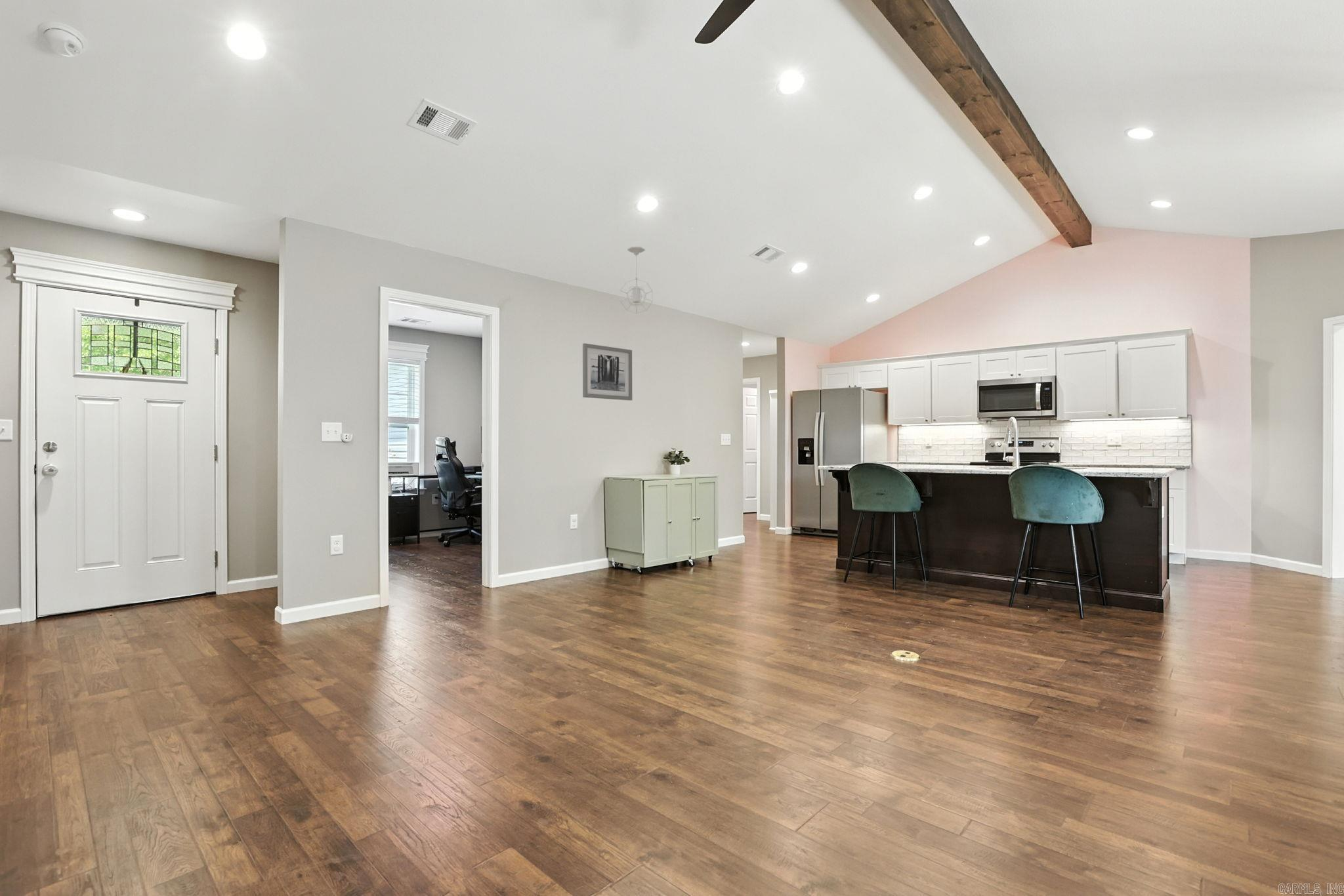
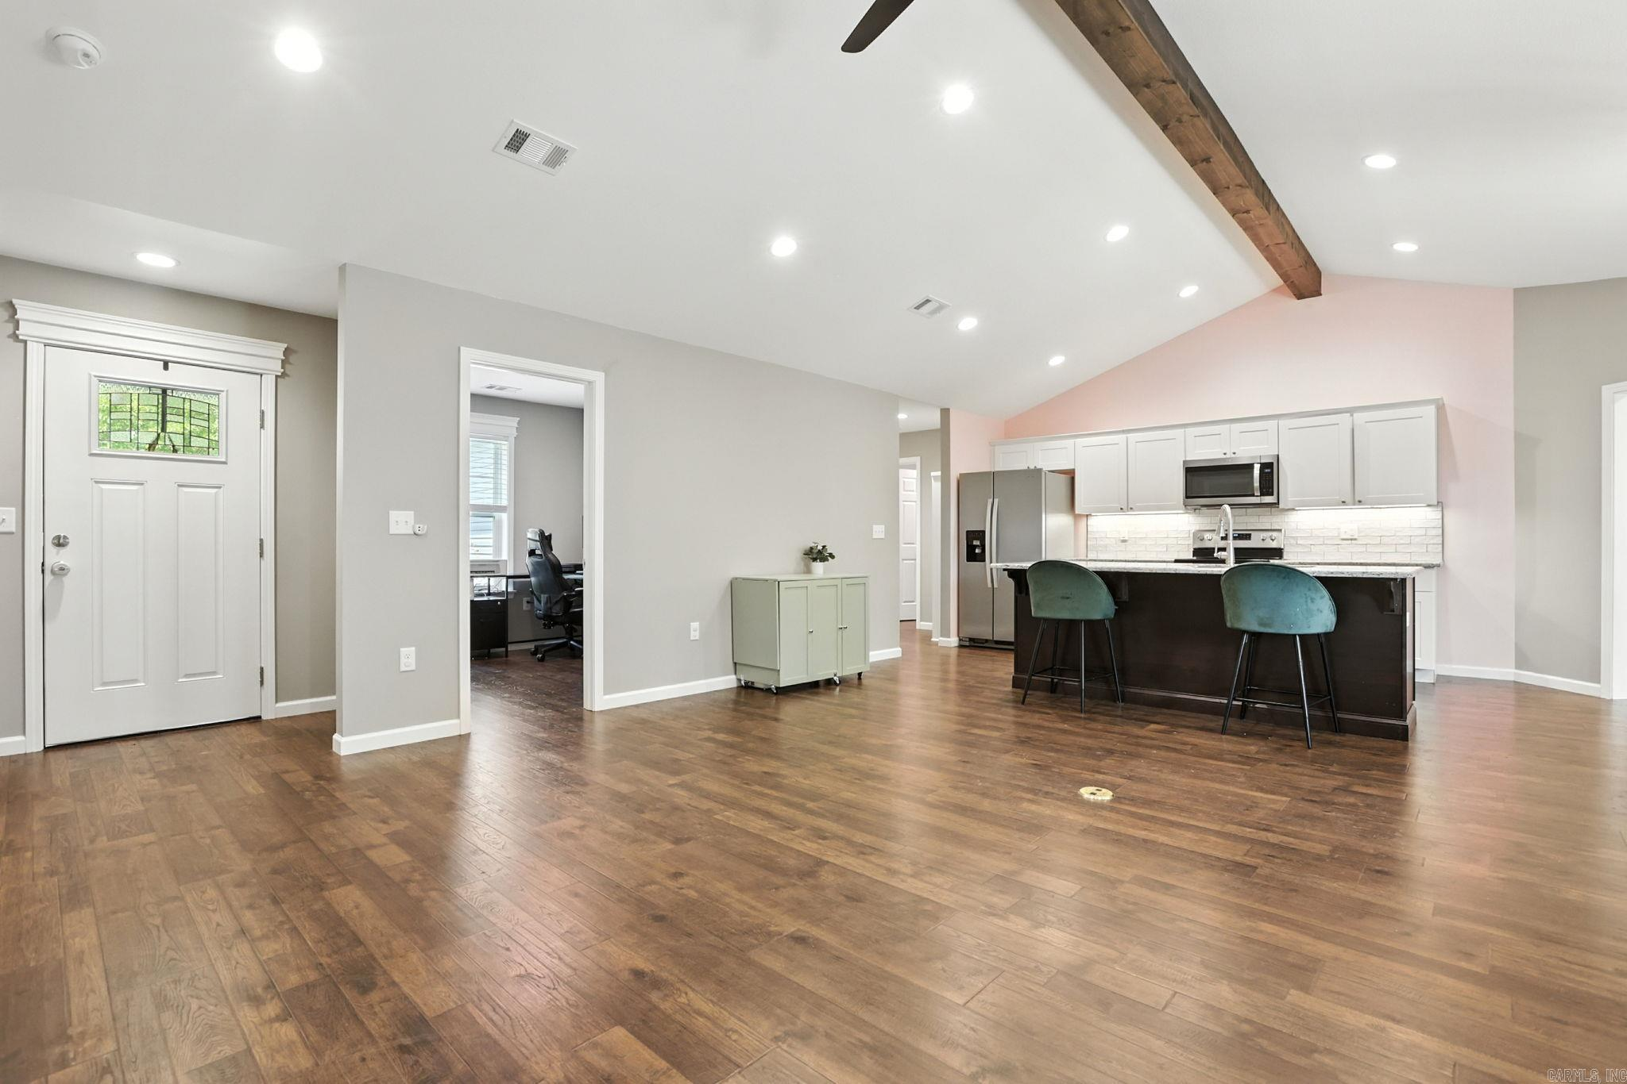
- wall art (608, 373)
- pendant light (636, 281)
